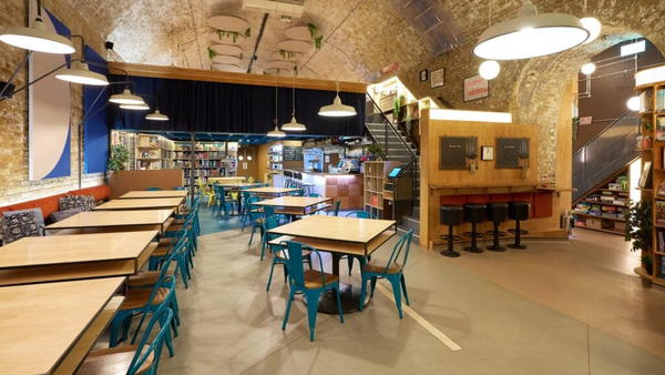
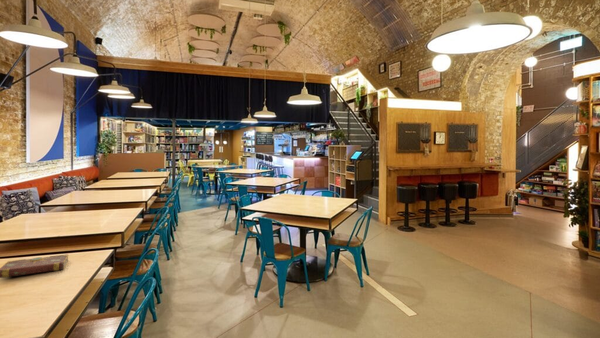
+ book (35, 265)
